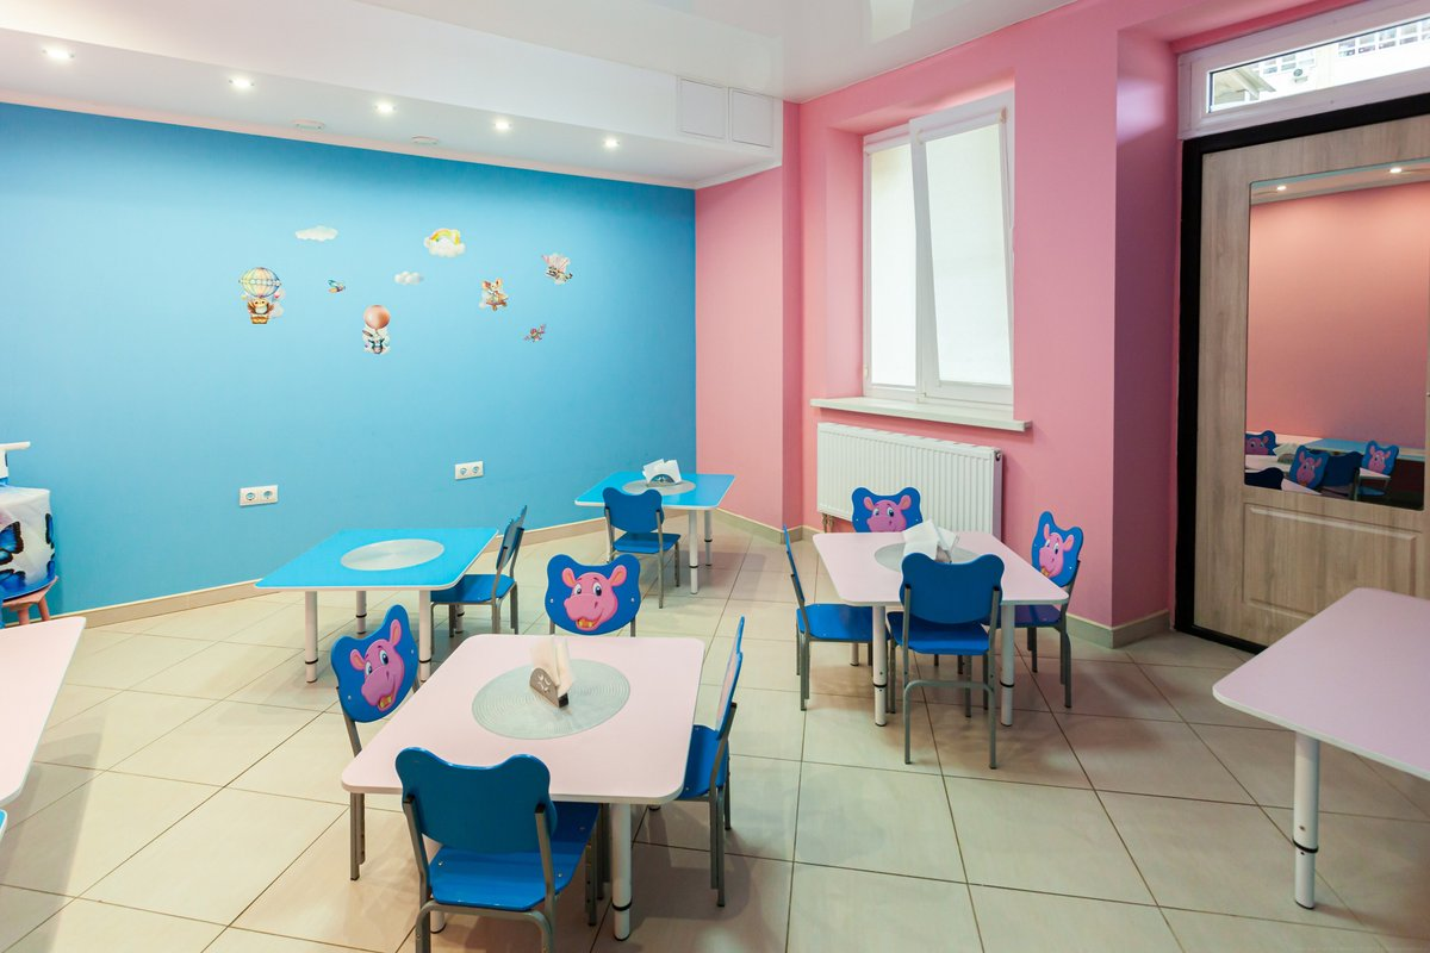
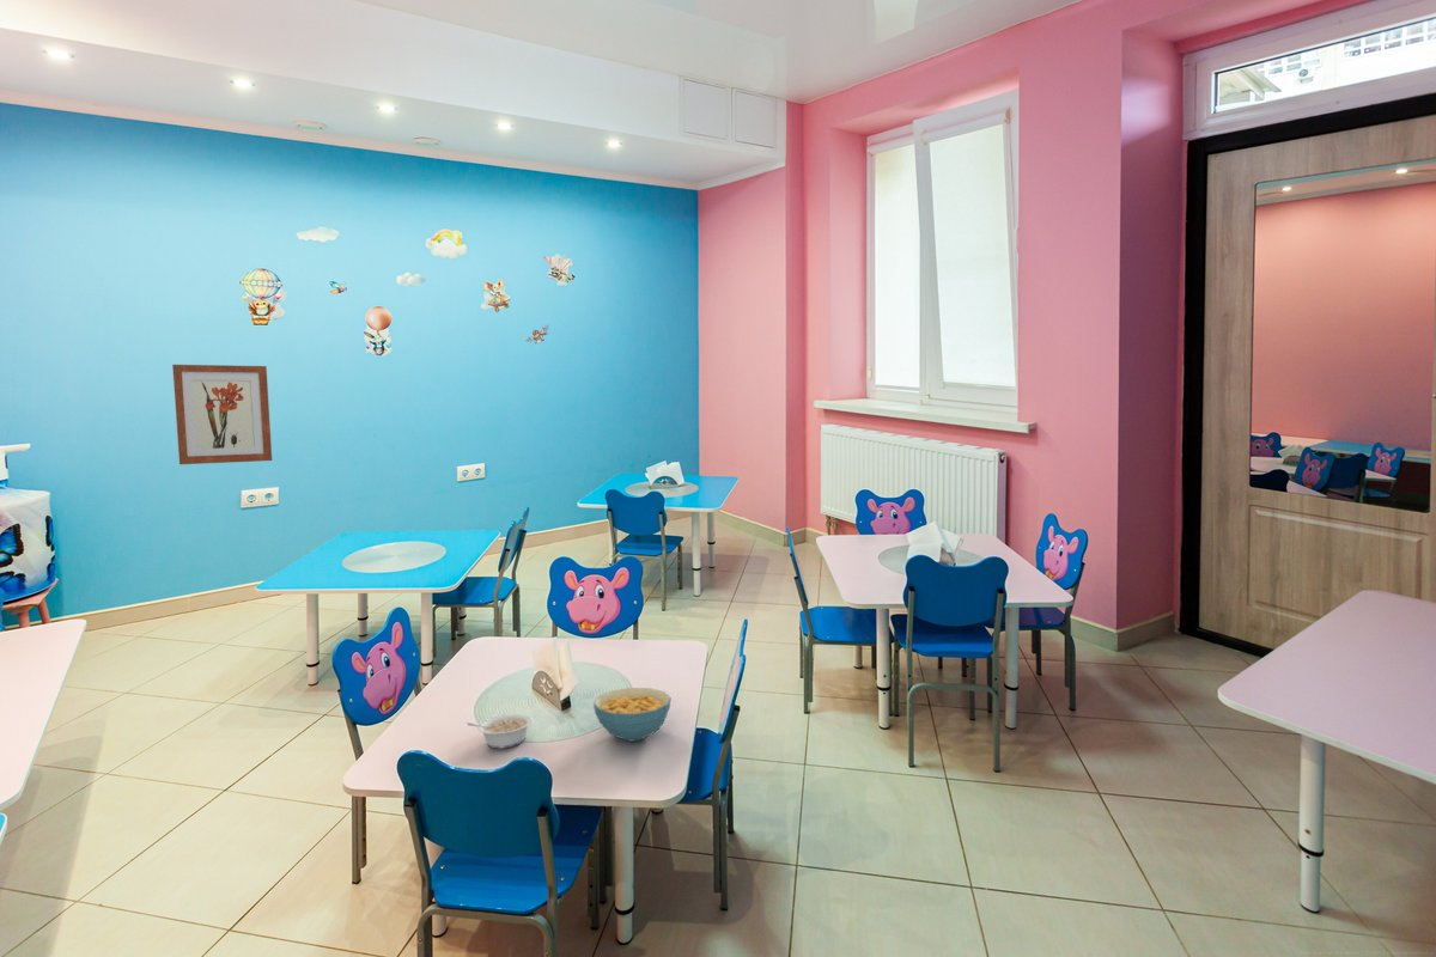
+ legume (504, 731)
+ wall art (224, 414)
+ cereal bowl (633, 718)
